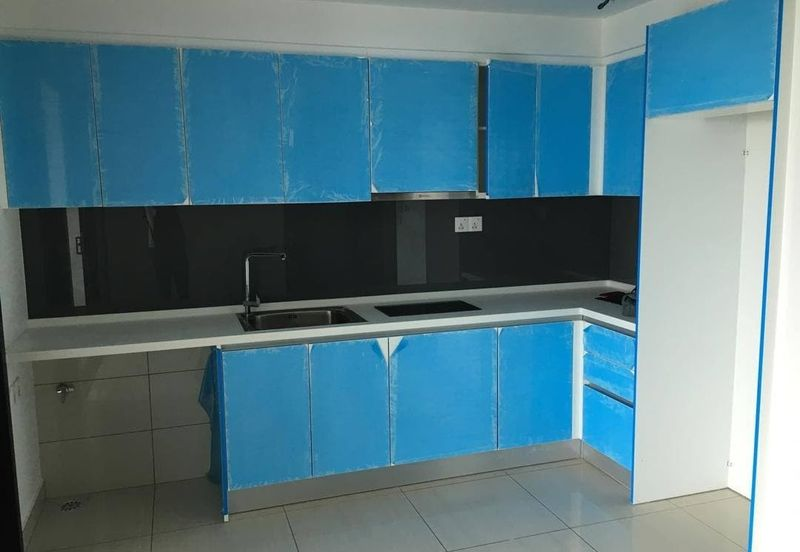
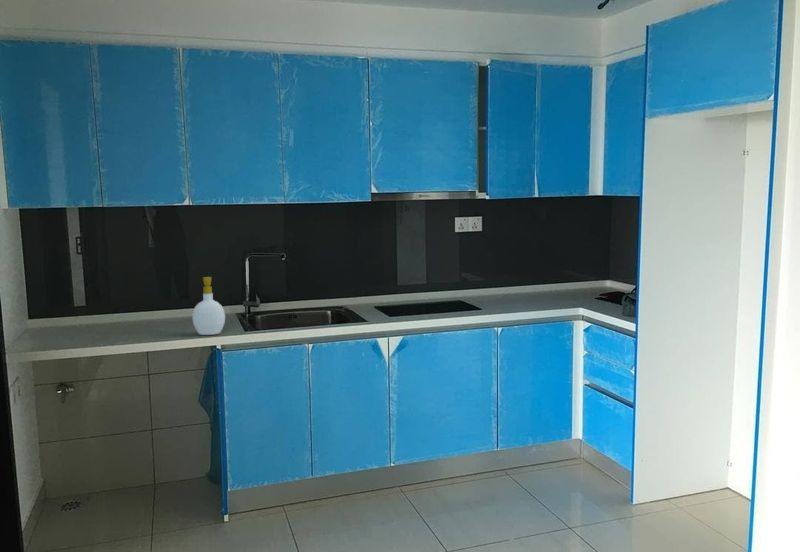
+ soap bottle (208, 305)
